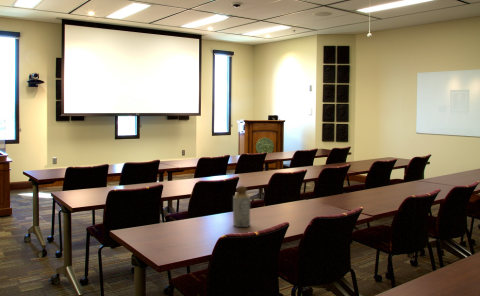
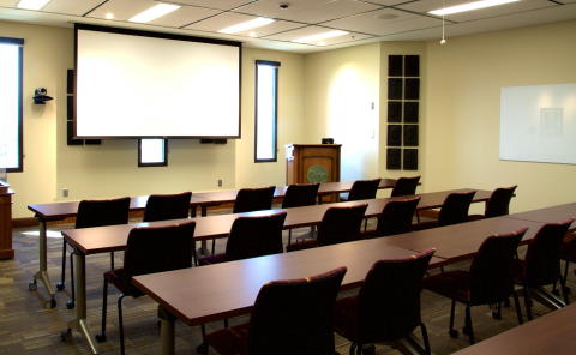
- bottle (241, 205)
